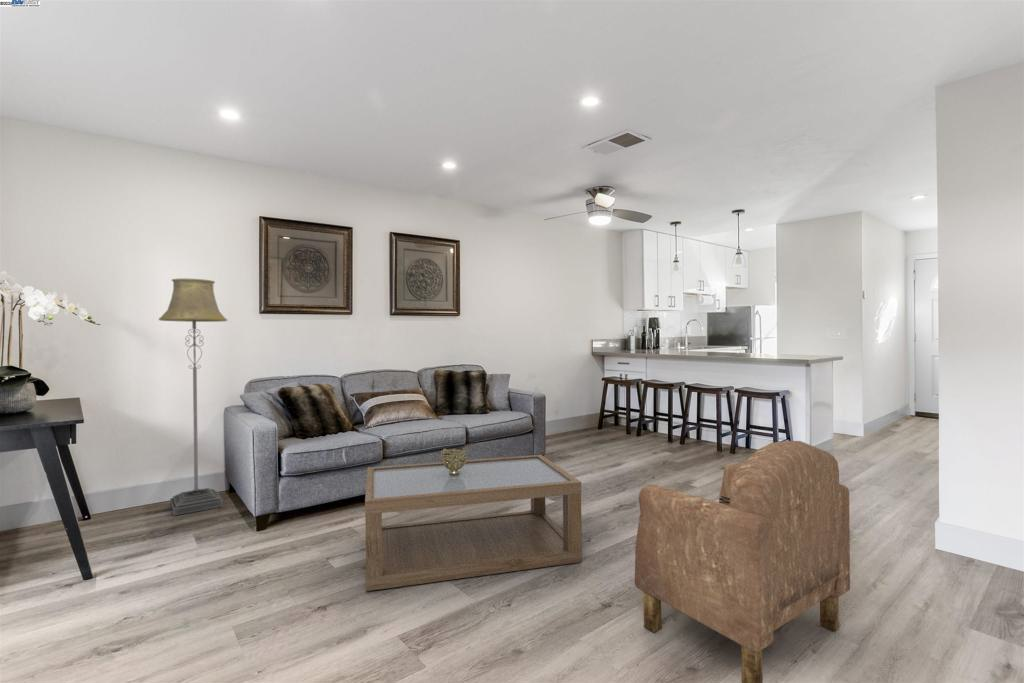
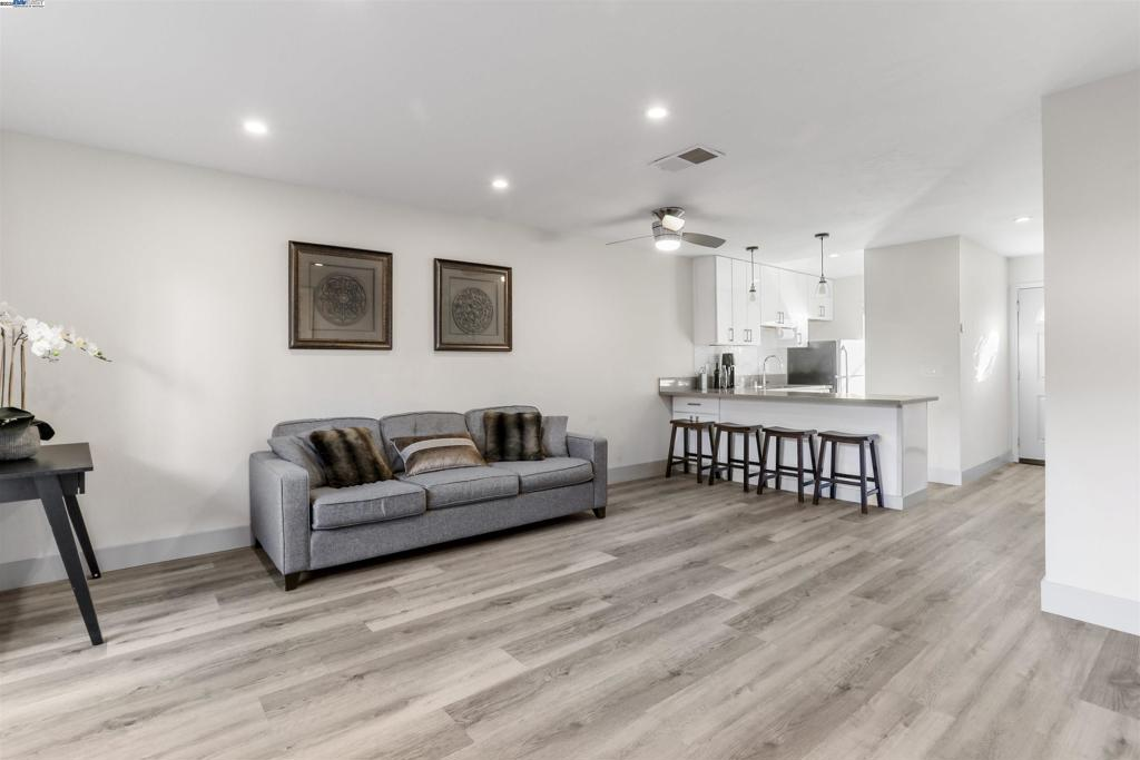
- decorative bowl (454, 459)
- armchair (732, 528)
- floor lamp (195, 393)
- coffee table (468, 517)
